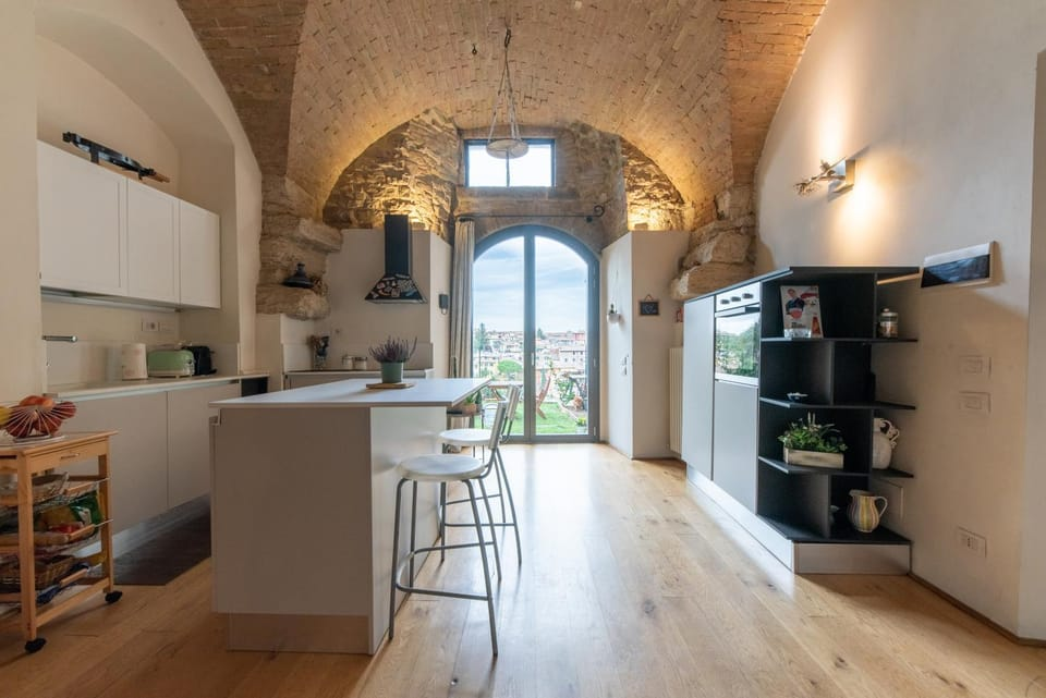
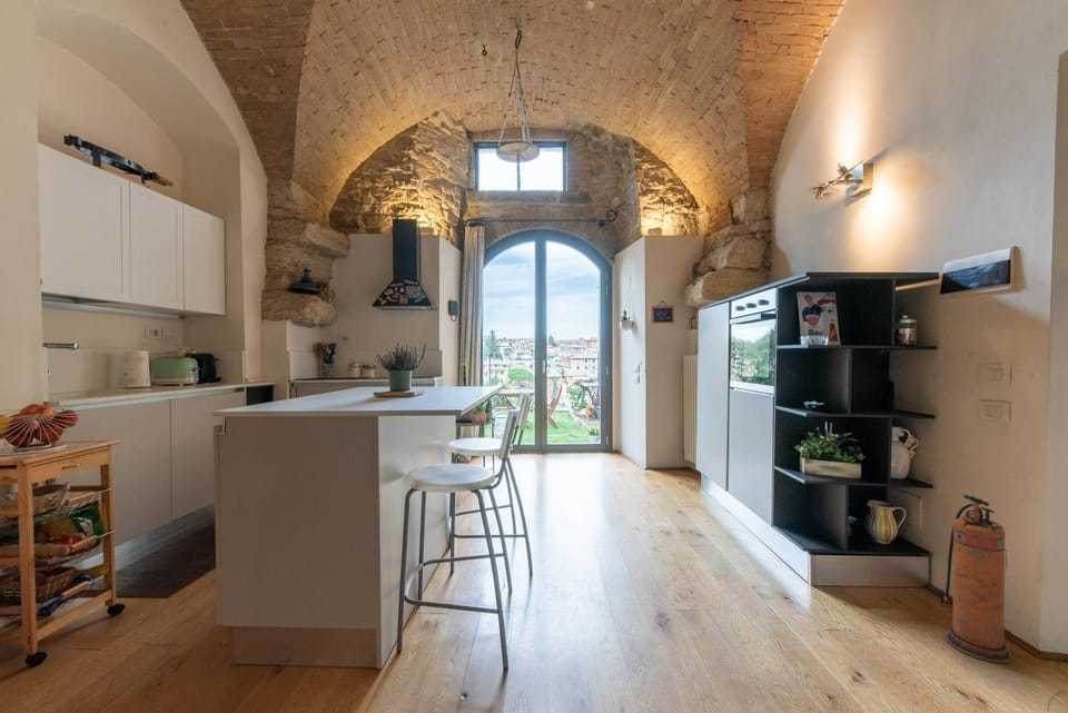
+ fire extinguisher (978, 572)
